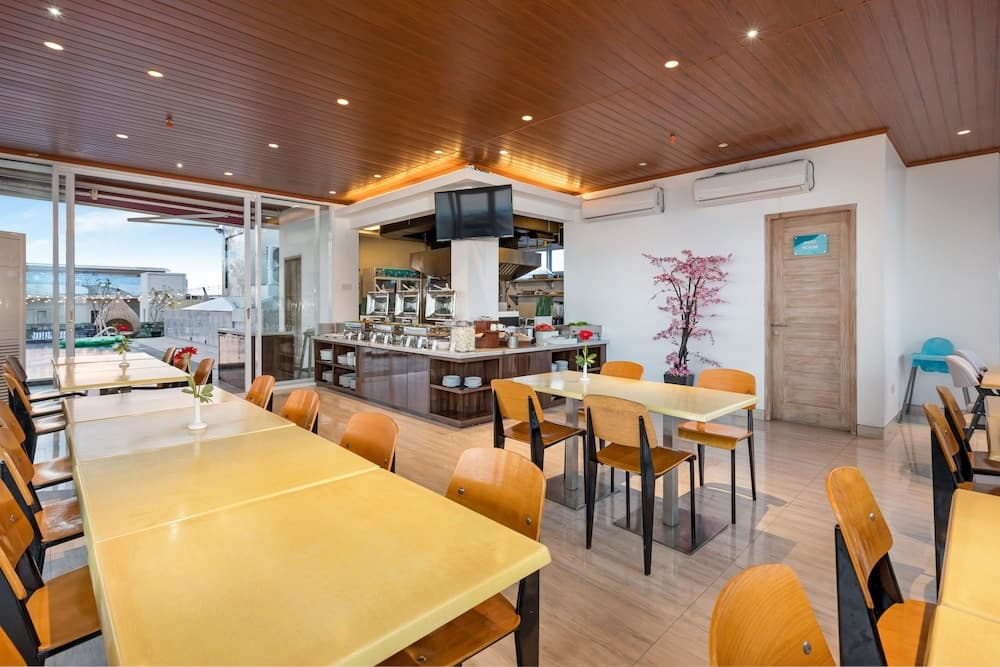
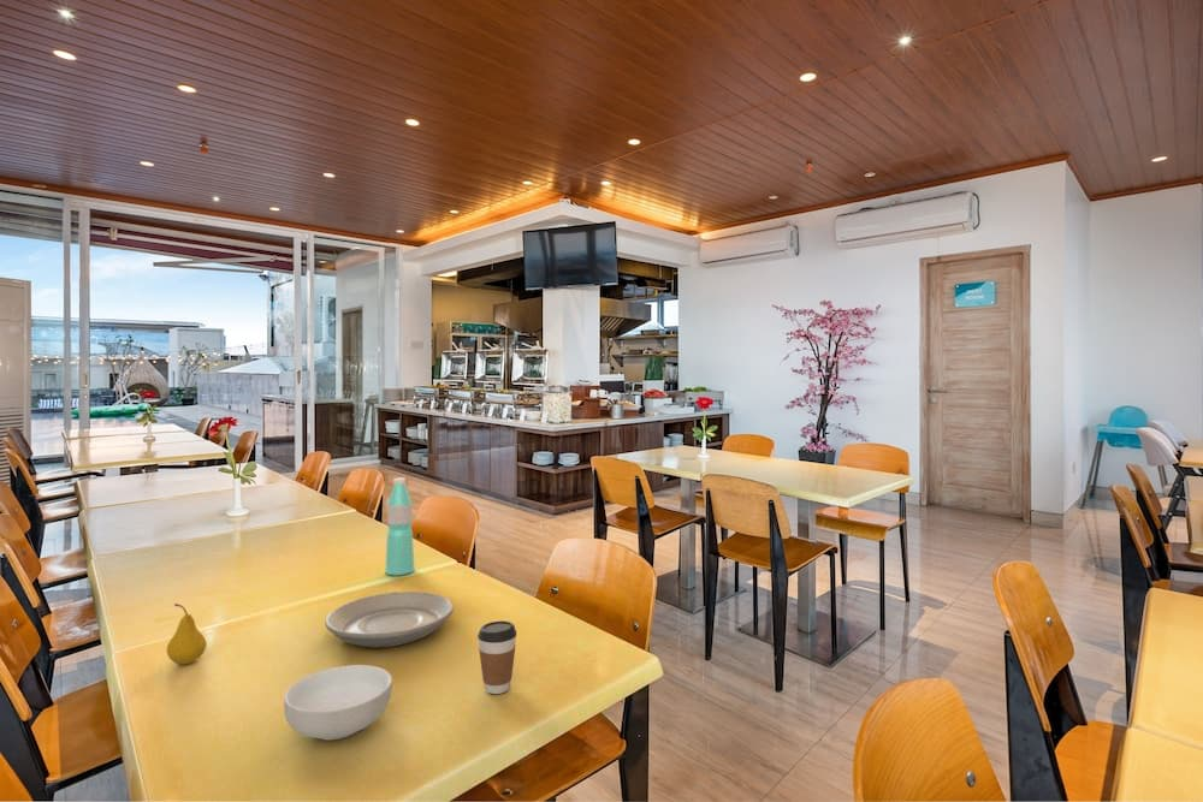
+ cereal bowl (339, 706)
+ coffee cup (497, 657)
+ plate (391, 620)
+ fruit (186, 632)
+ water bottle (399, 524)
